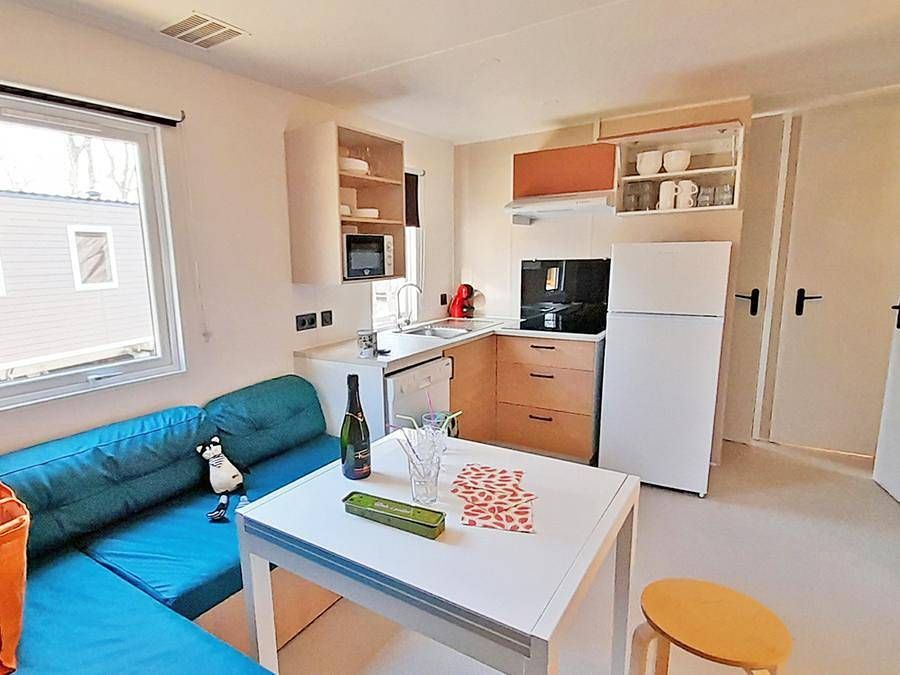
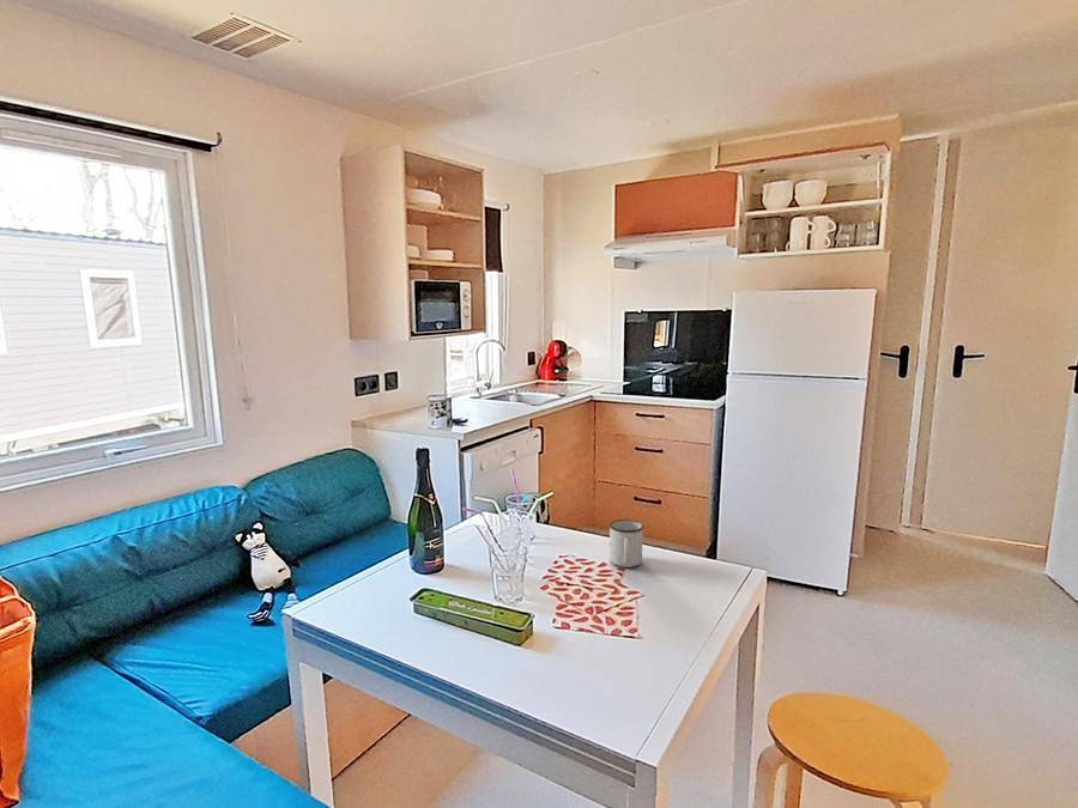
+ mug (625, 546)
